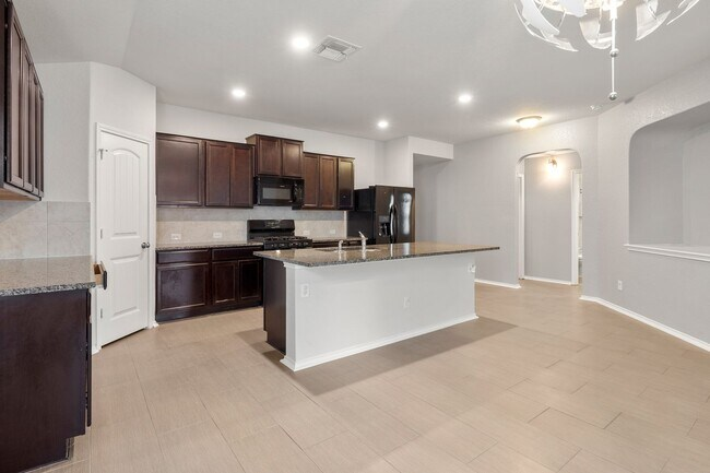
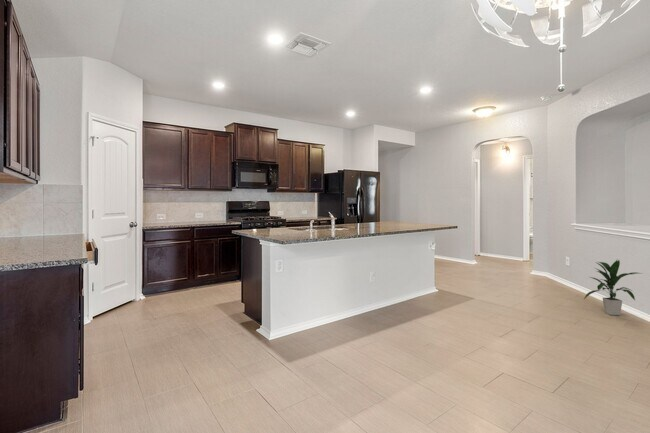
+ indoor plant (609, 285)
